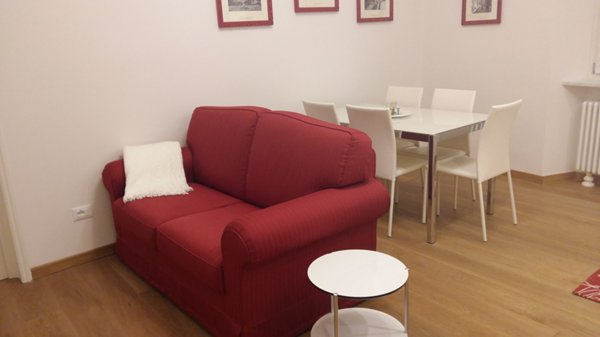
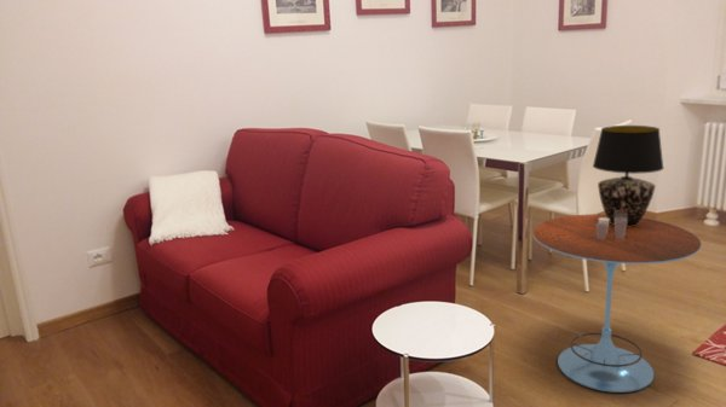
+ side table (609, 290)
+ table lamp (626, 176)
